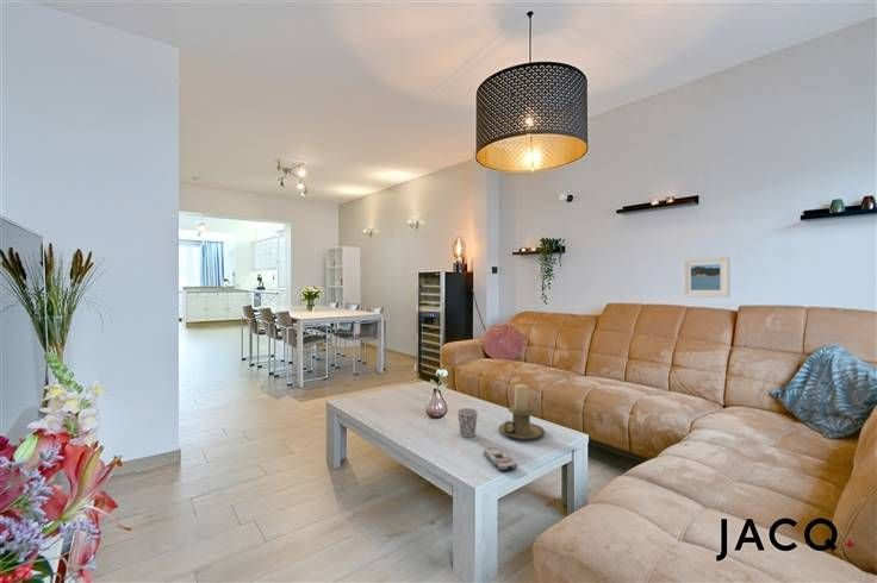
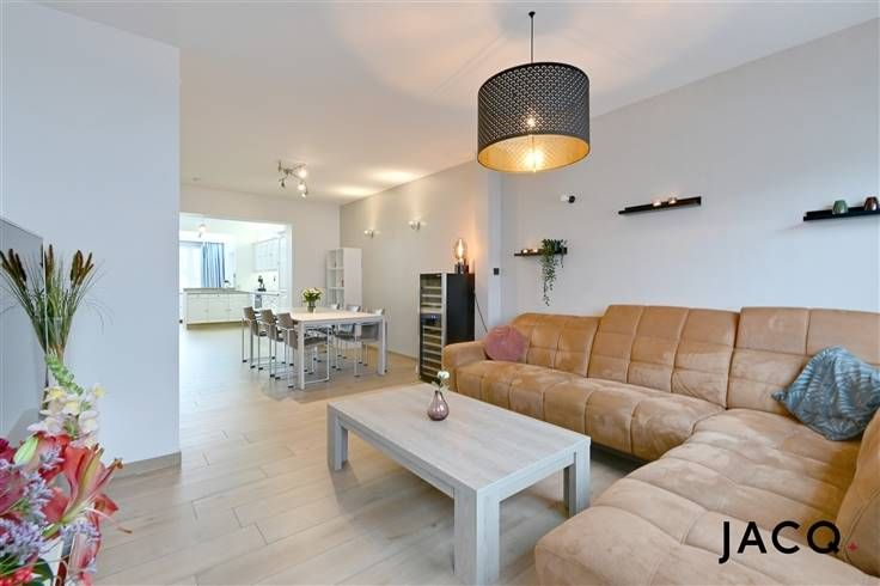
- candle holder (521, 408)
- cup (467, 422)
- remote control (498, 458)
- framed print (705, 277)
